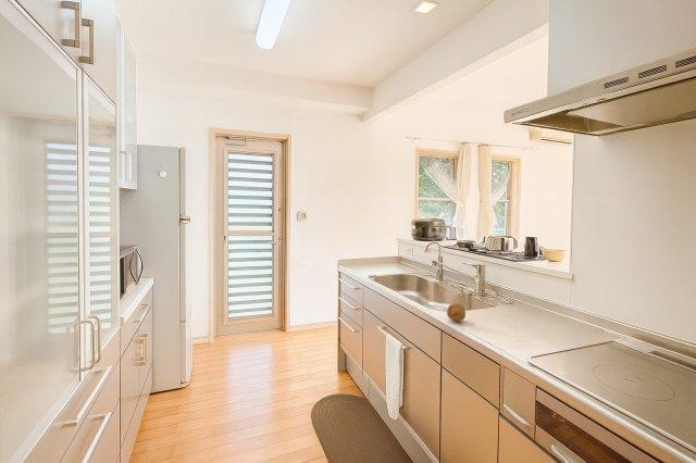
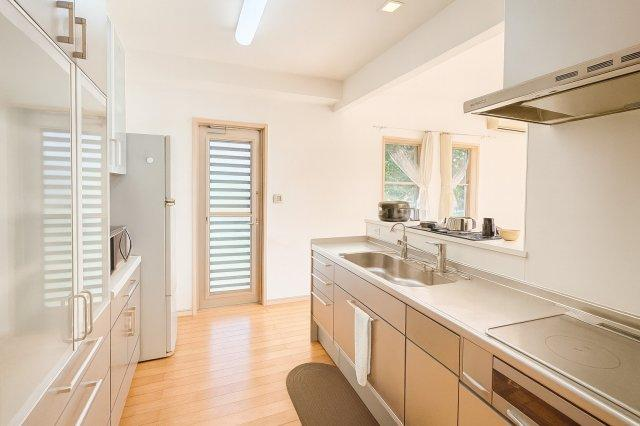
- fruit (456, 311)
